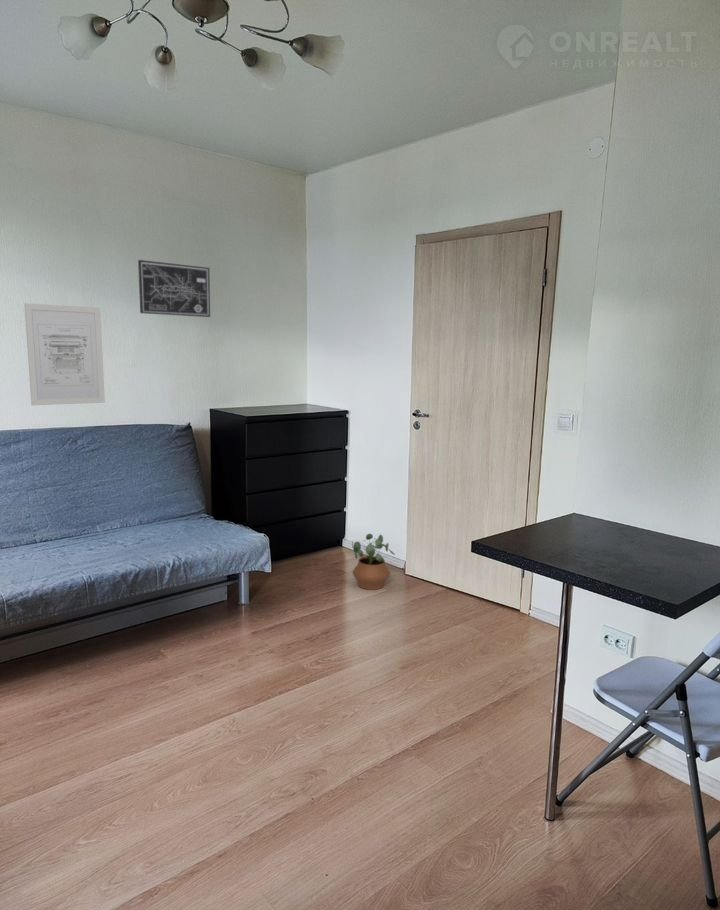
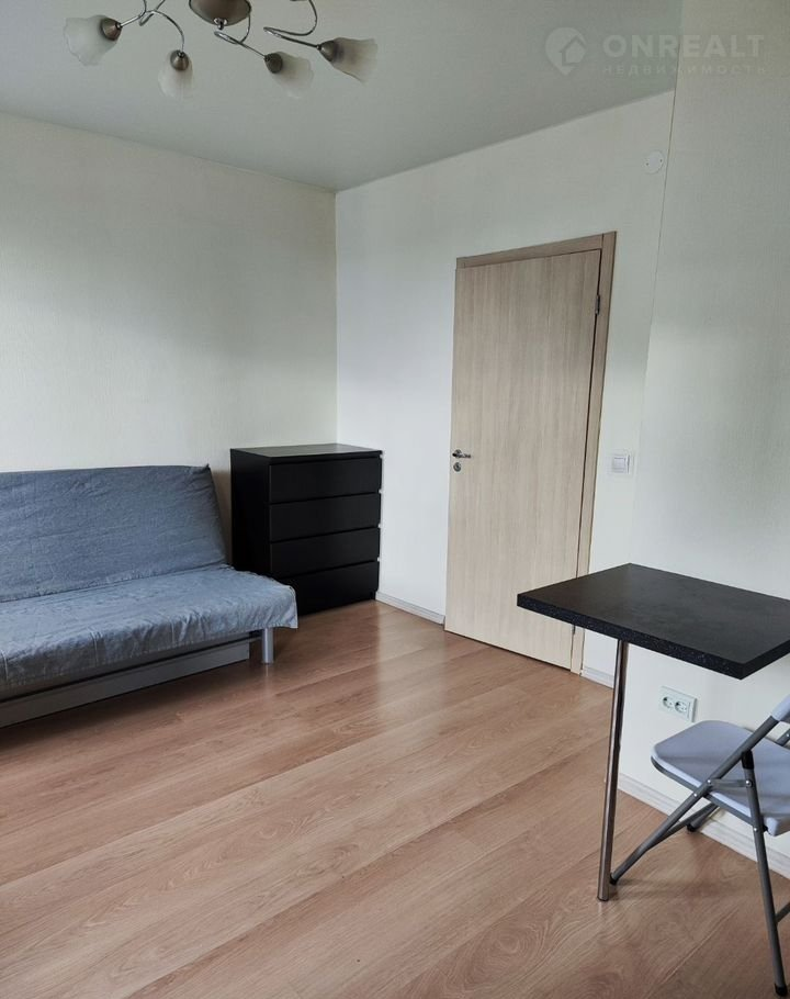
- wall art (175, 289)
- potted plant (374, 559)
- wall art (66, 355)
